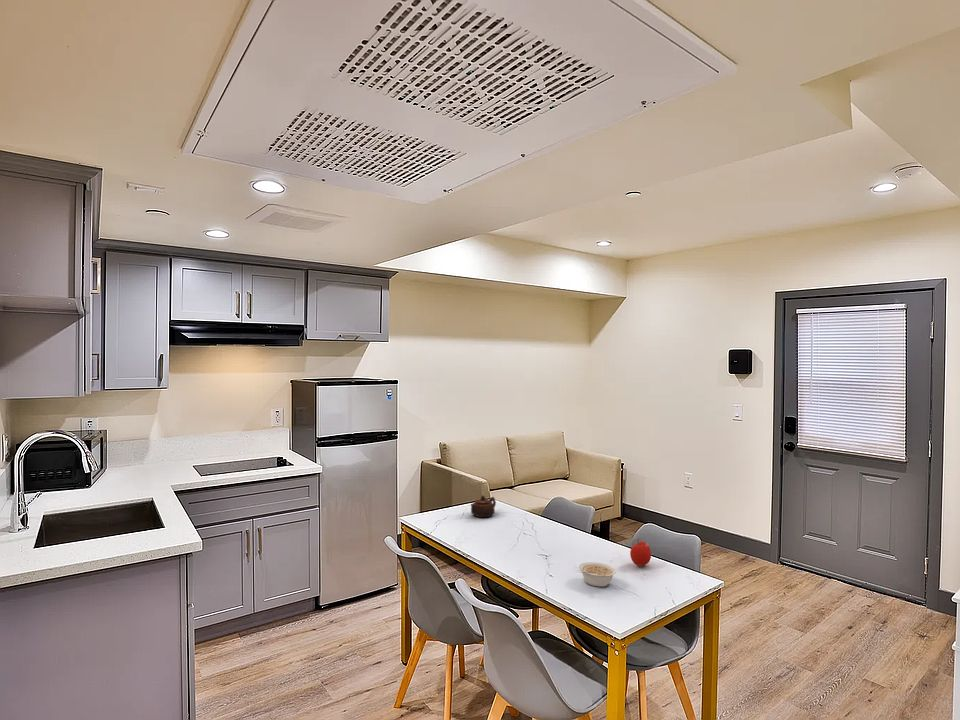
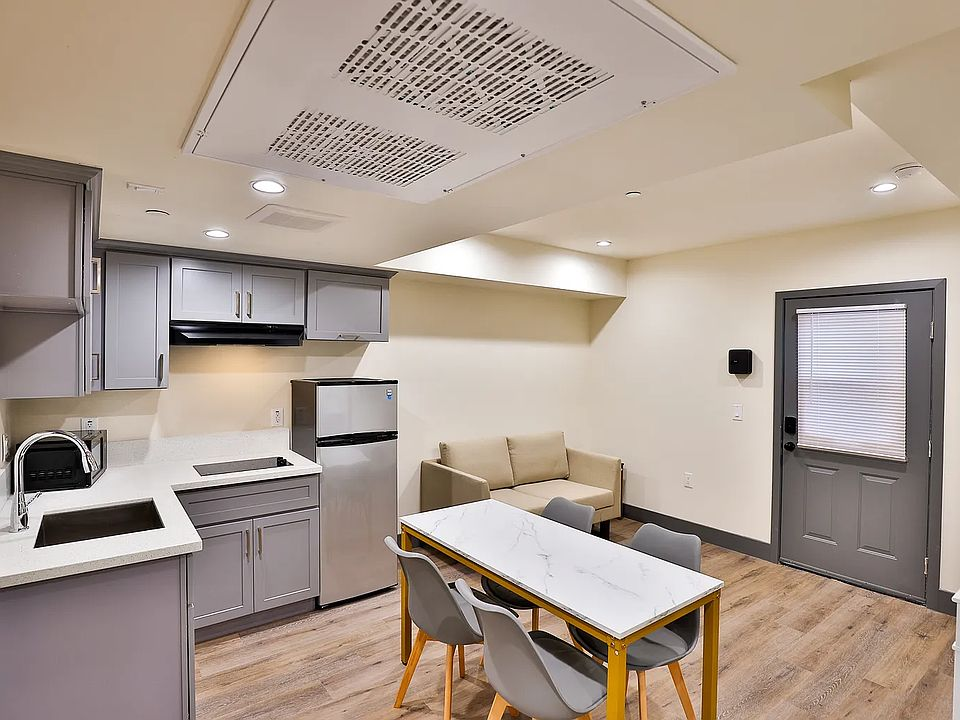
- legume (598, 574)
- teapot (483, 505)
- fruit (640, 552)
